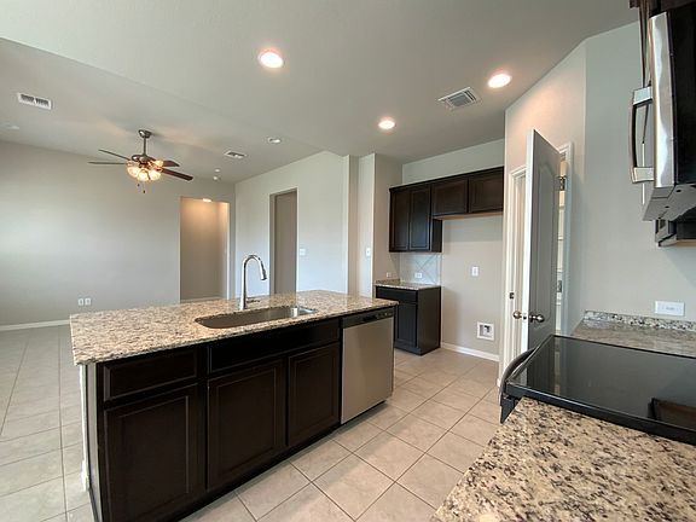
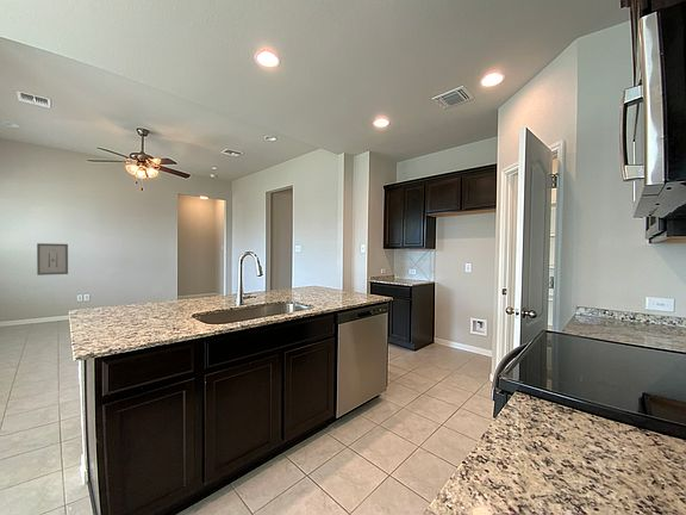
+ wall art (52, 259)
